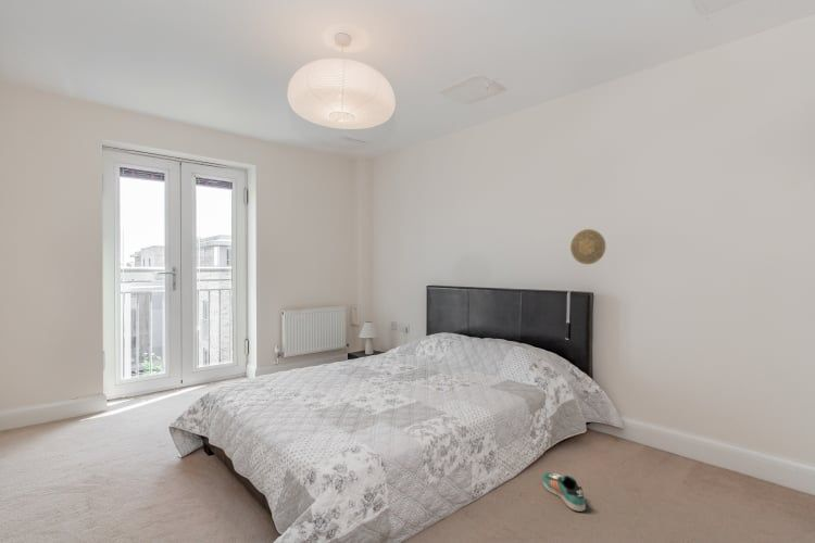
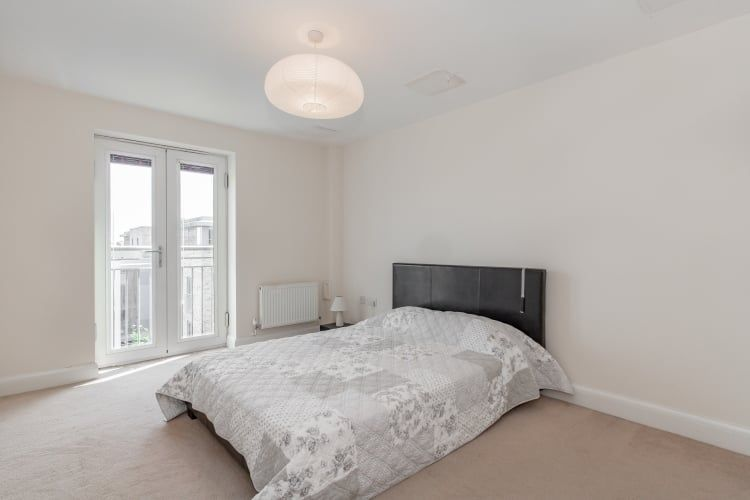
- decorative plate (587, 247)
- sneaker (563, 483)
